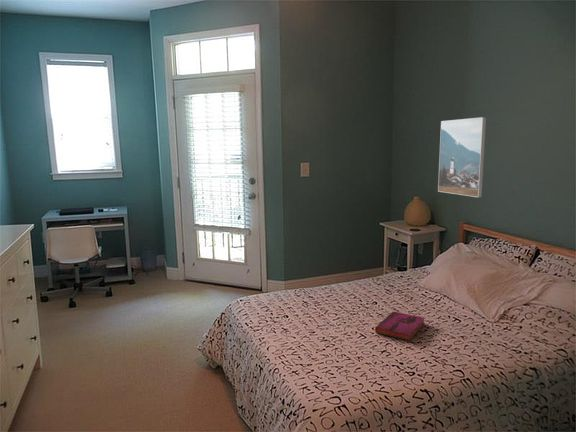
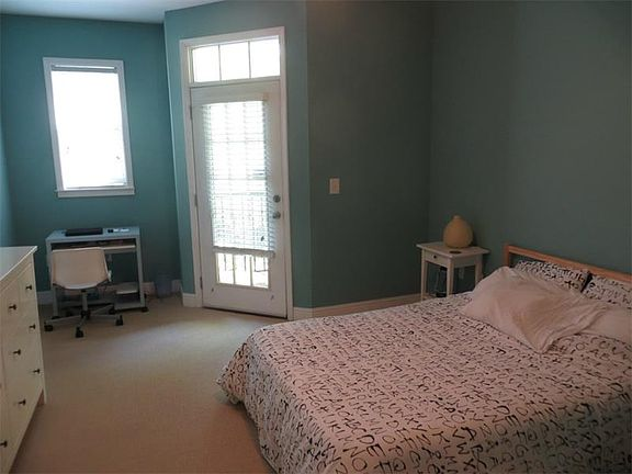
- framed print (460, 157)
- hardback book (400, 324)
